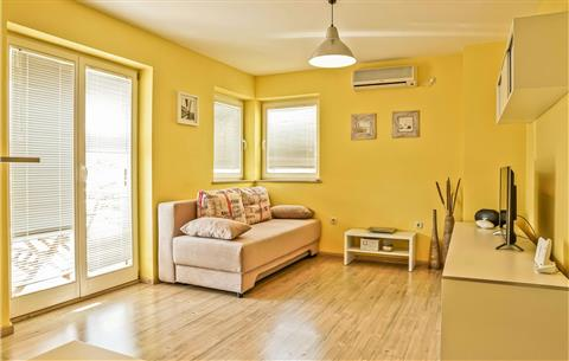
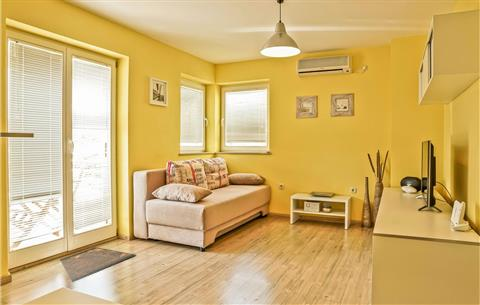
+ doormat (84, 262)
